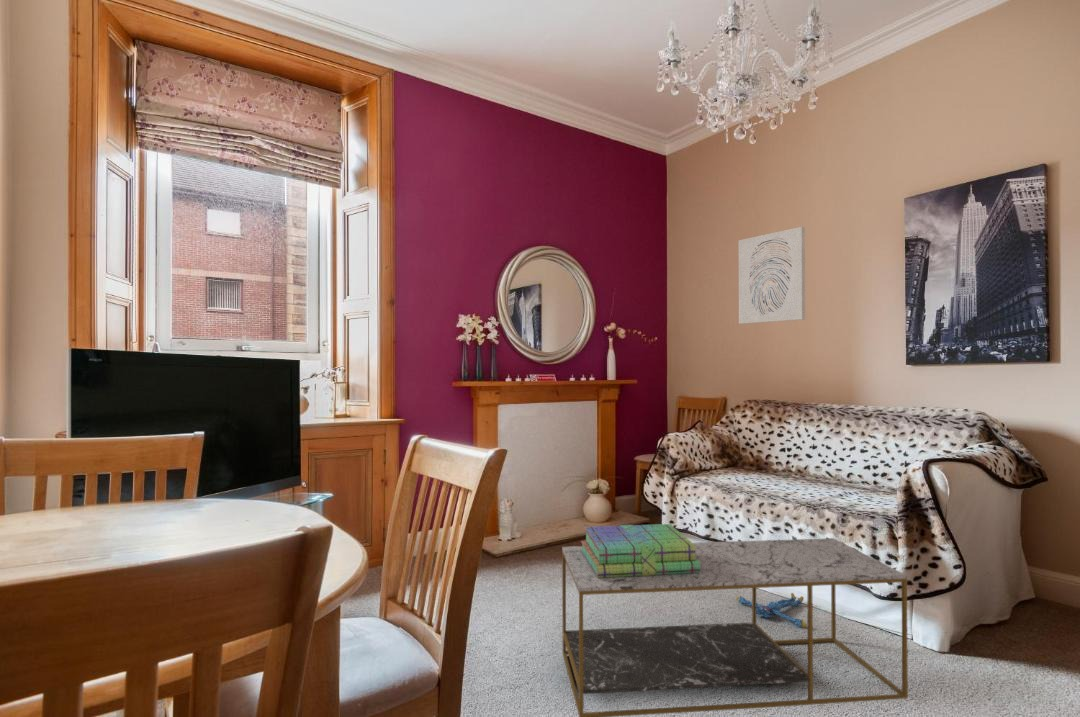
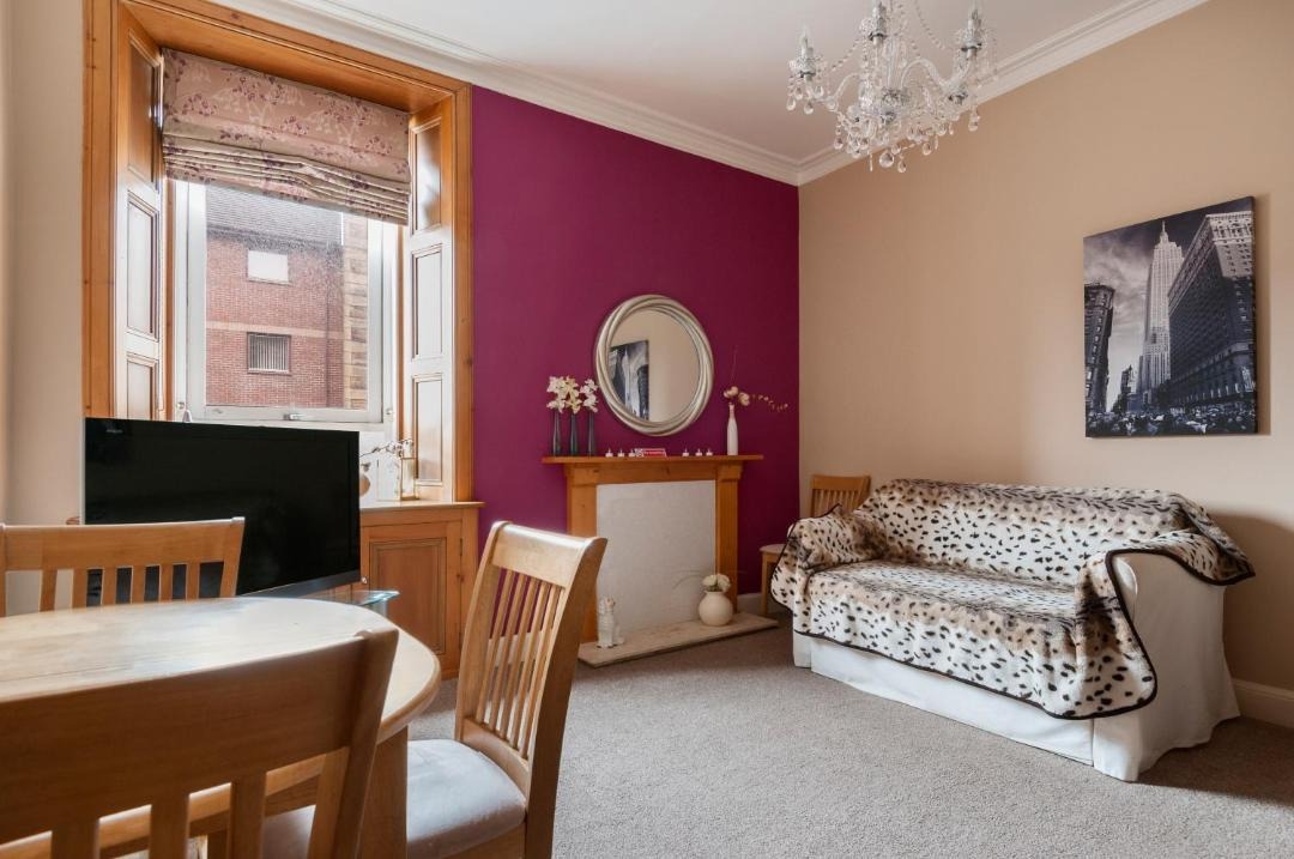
- stack of books (637, 548)
- coffee table (722, 624)
- plush toy (779, 605)
- wall art (770, 277)
